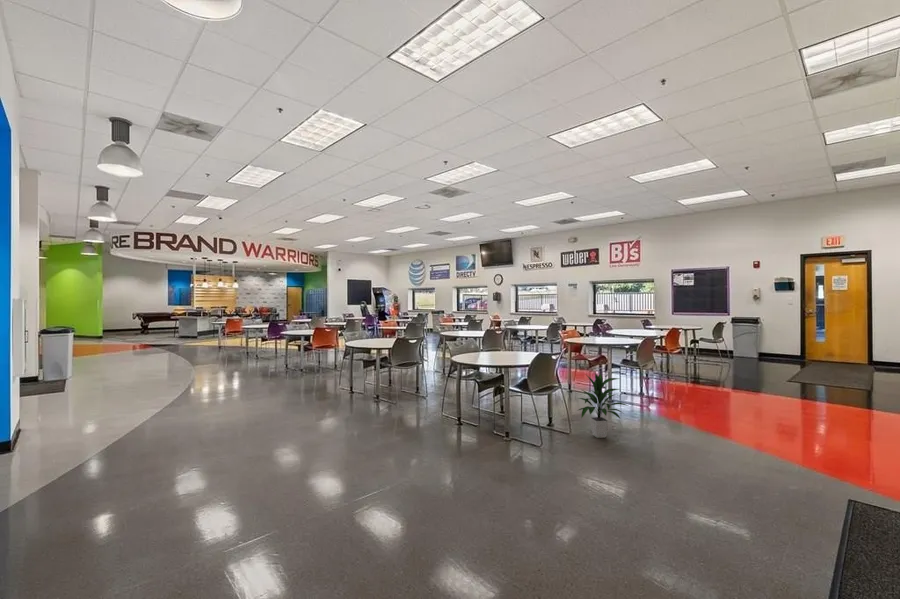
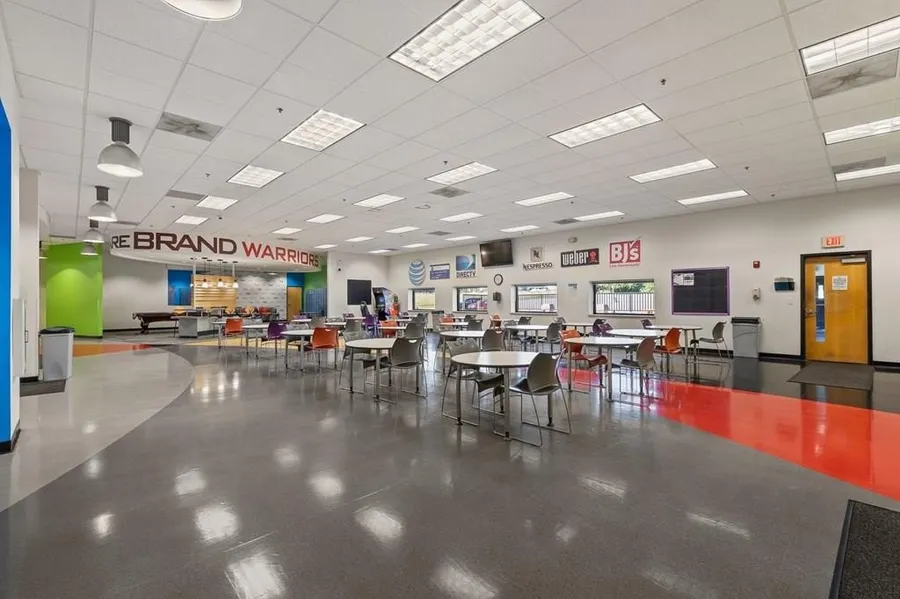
- indoor plant (599, 403)
